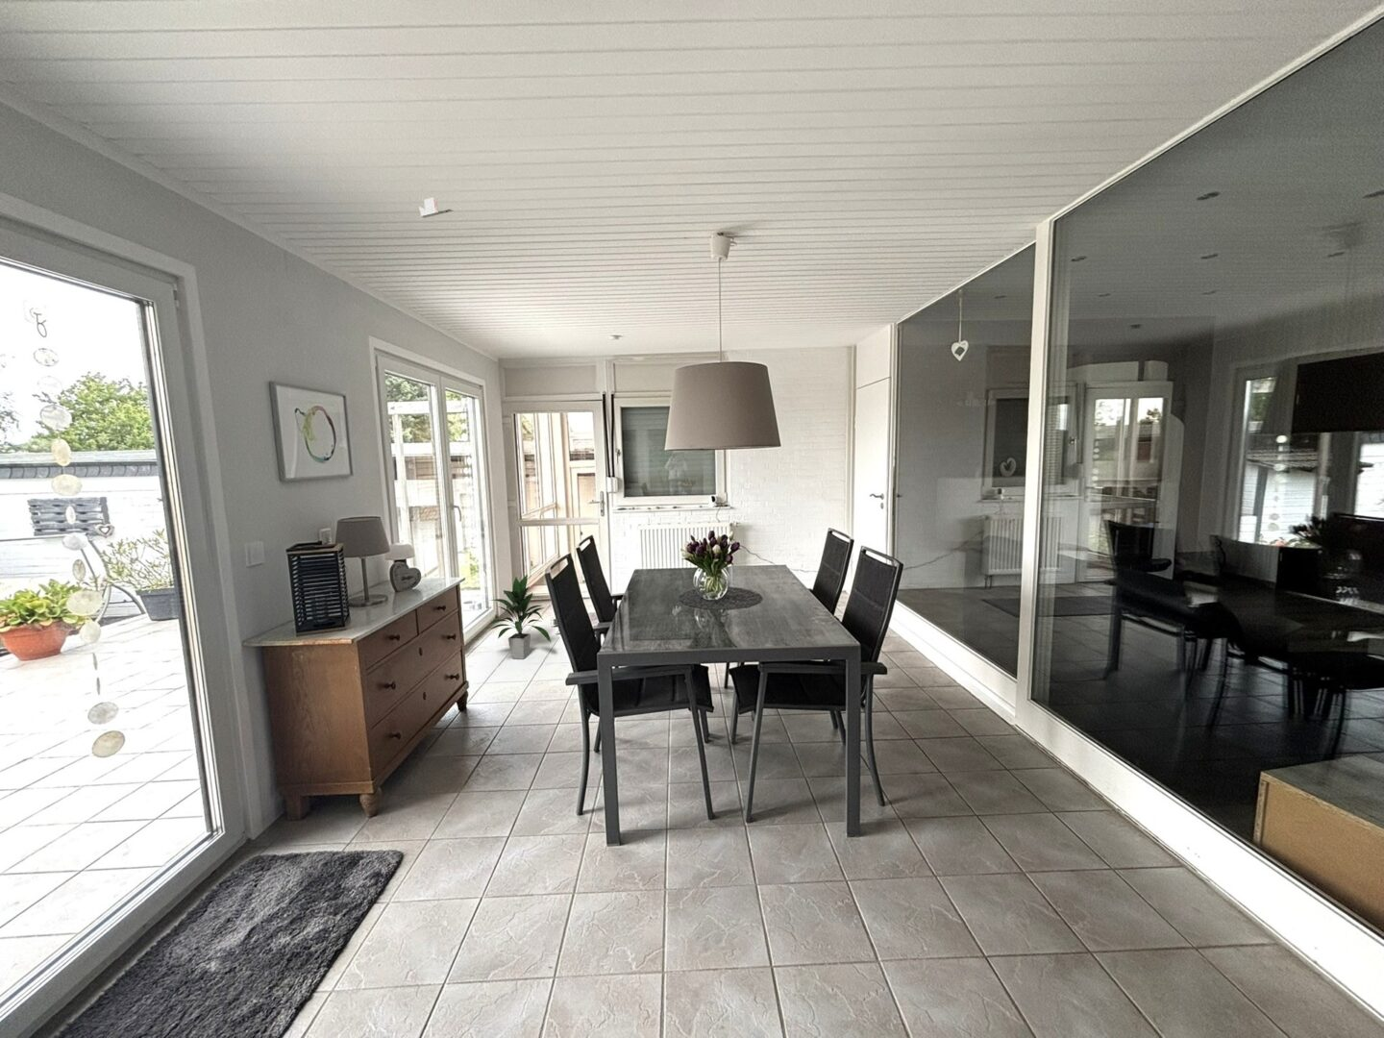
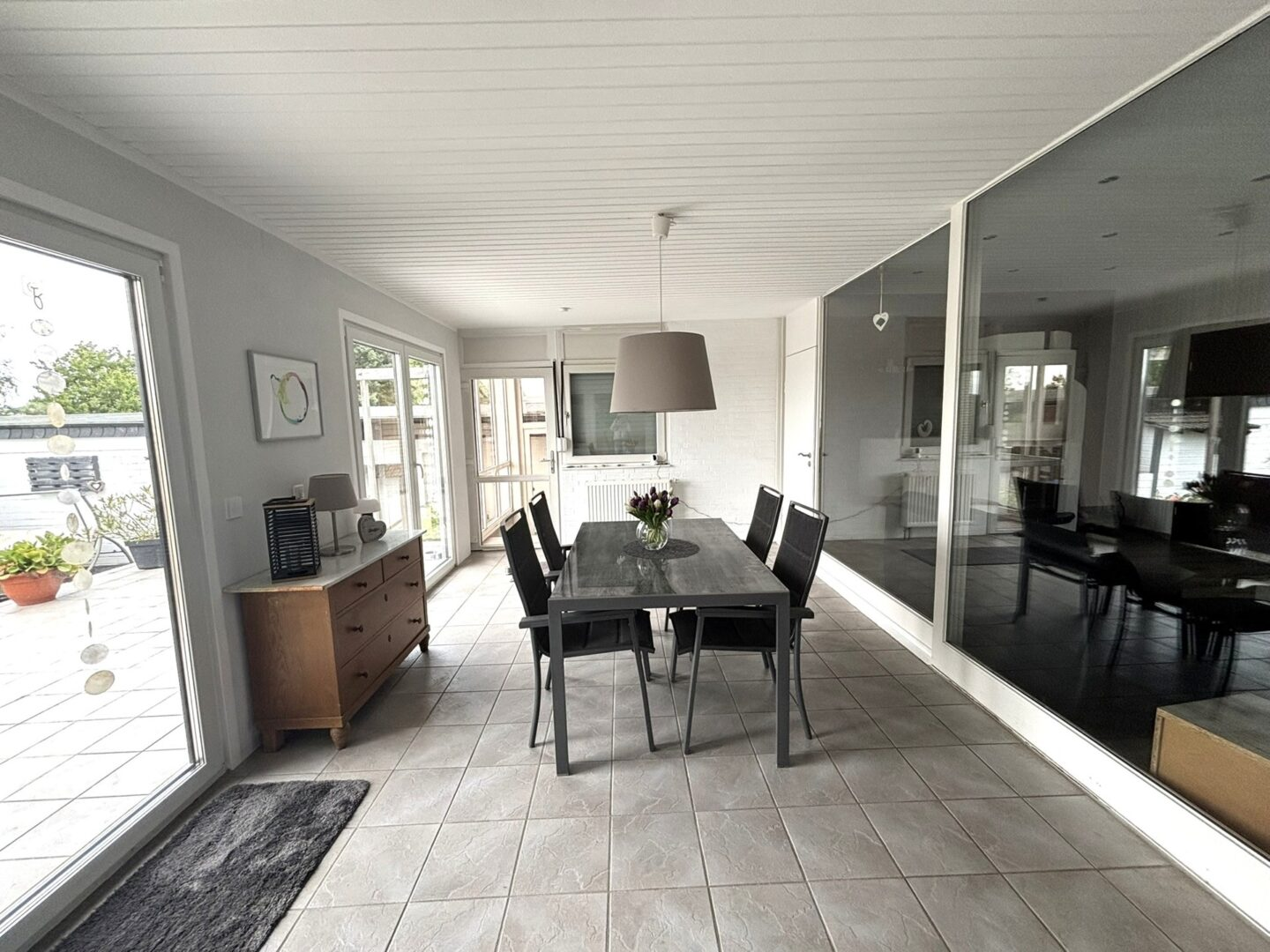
- tape dispenser (436, 206)
- indoor plant (520, 618)
